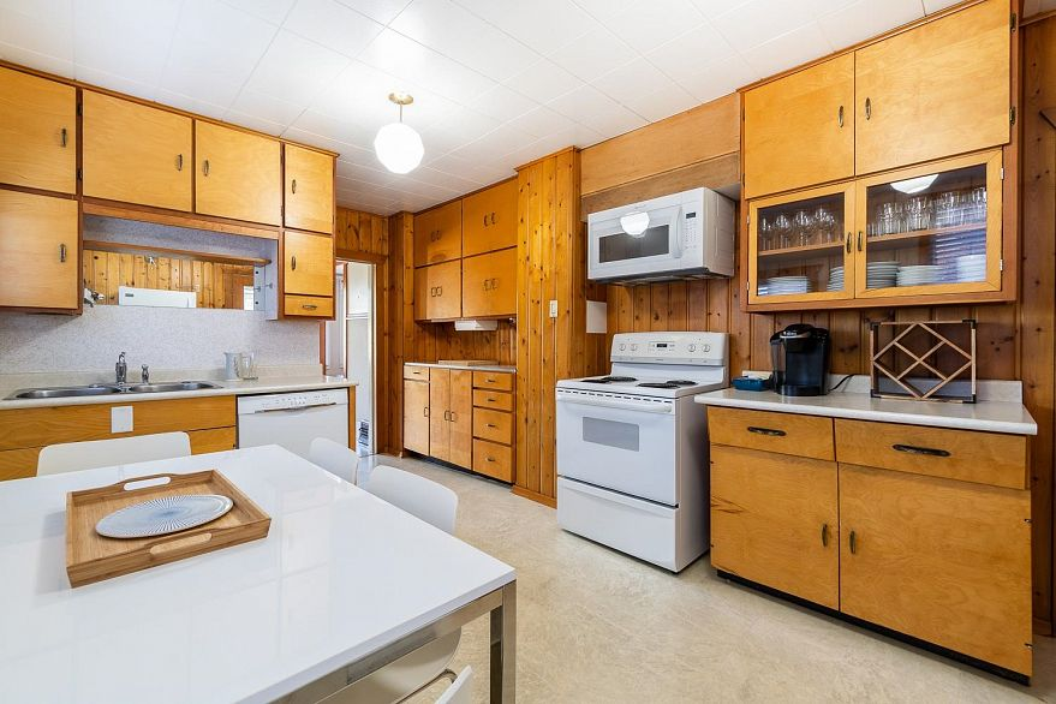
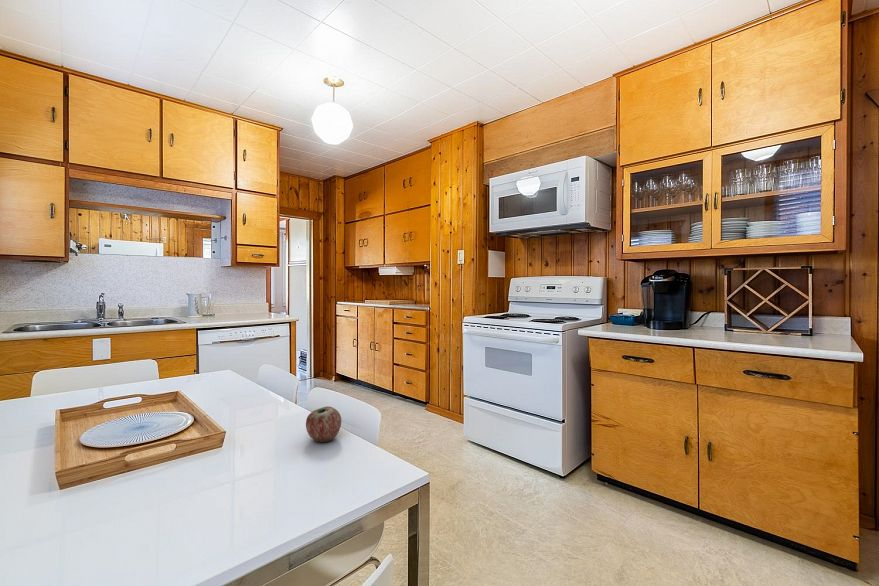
+ apple (323, 424)
